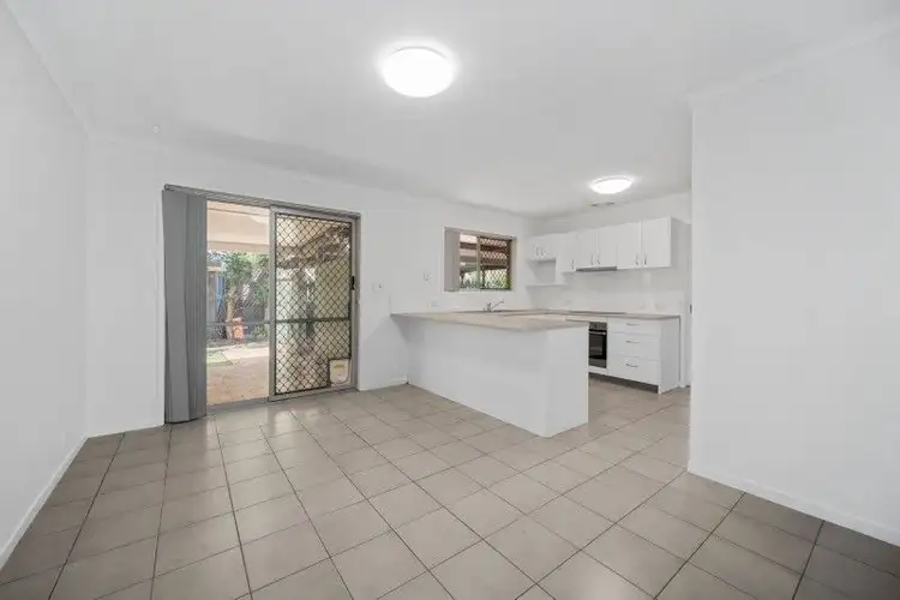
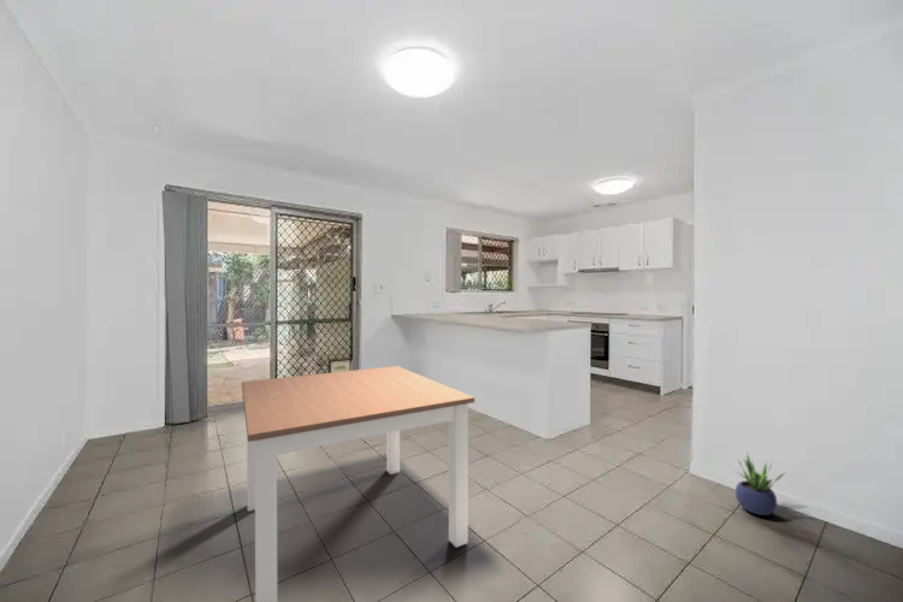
+ dining table (346, 441)
+ potted plant (759, 484)
